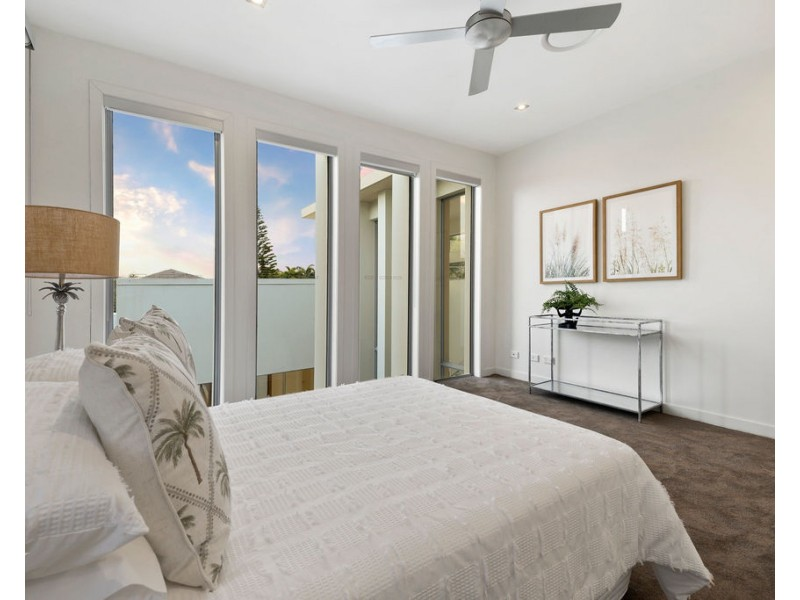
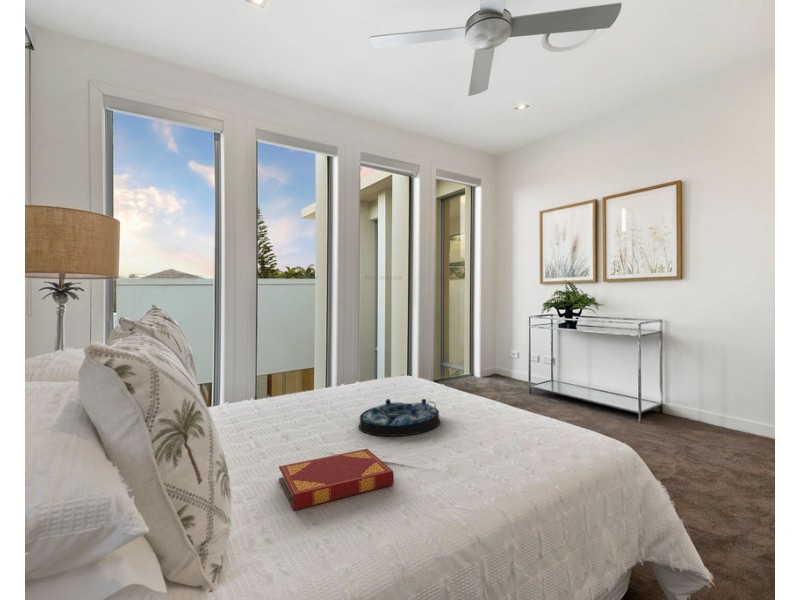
+ hardback book (335, 475)
+ serving tray (400, 412)
